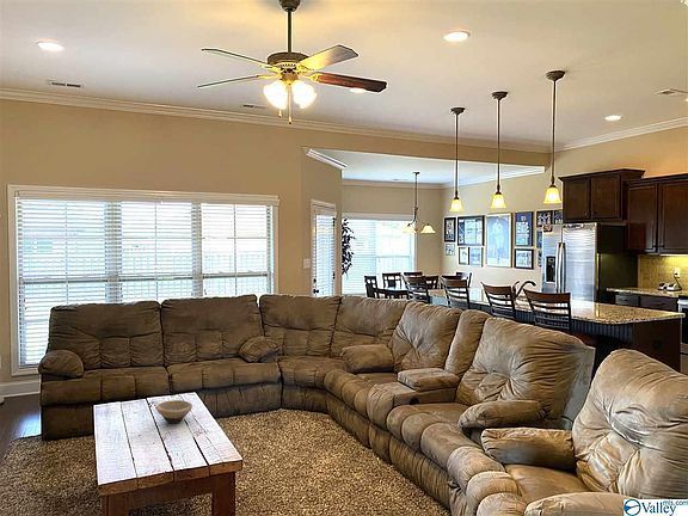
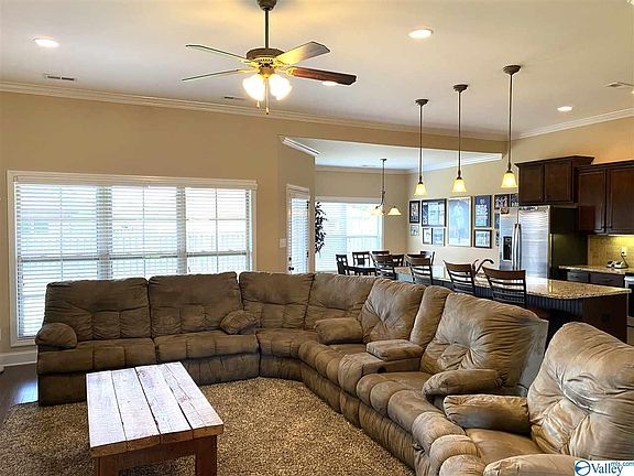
- bowl (174, 412)
